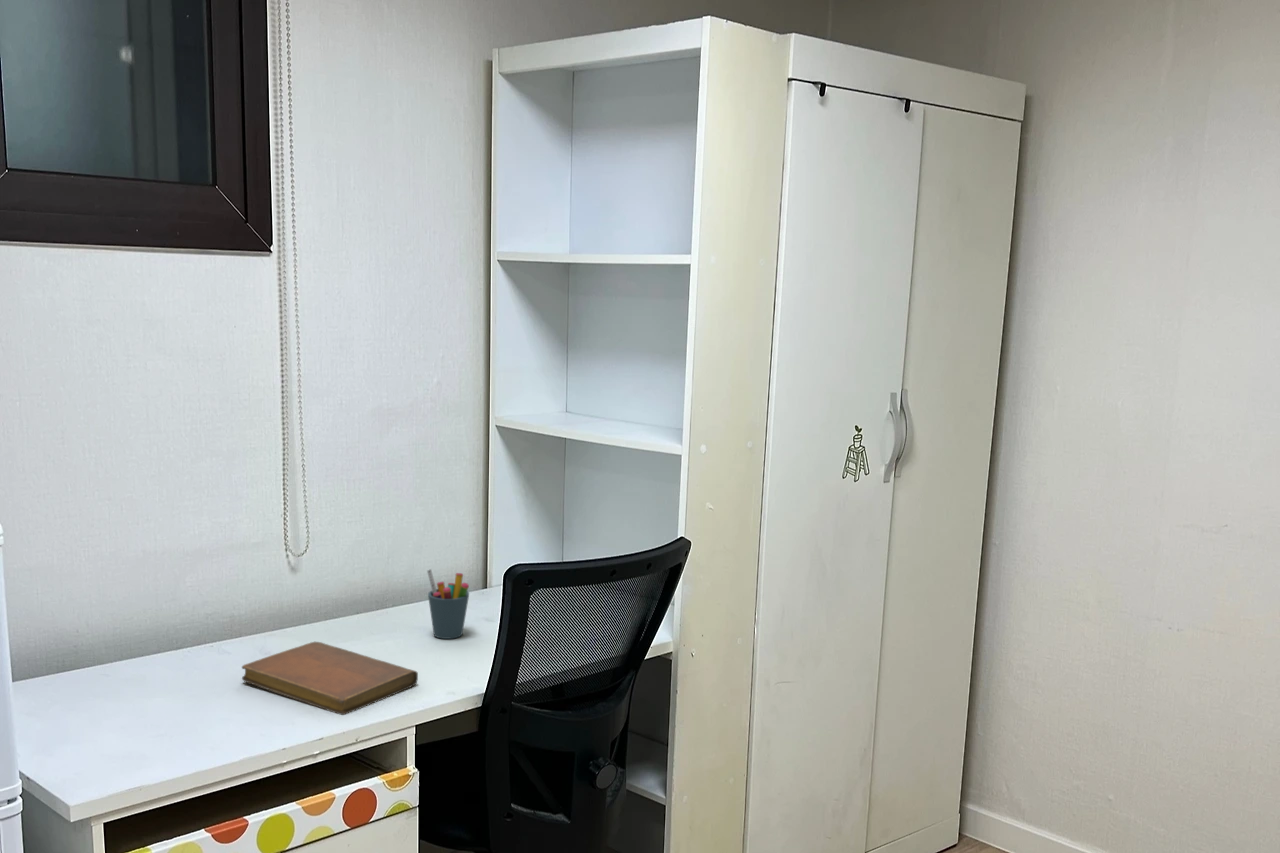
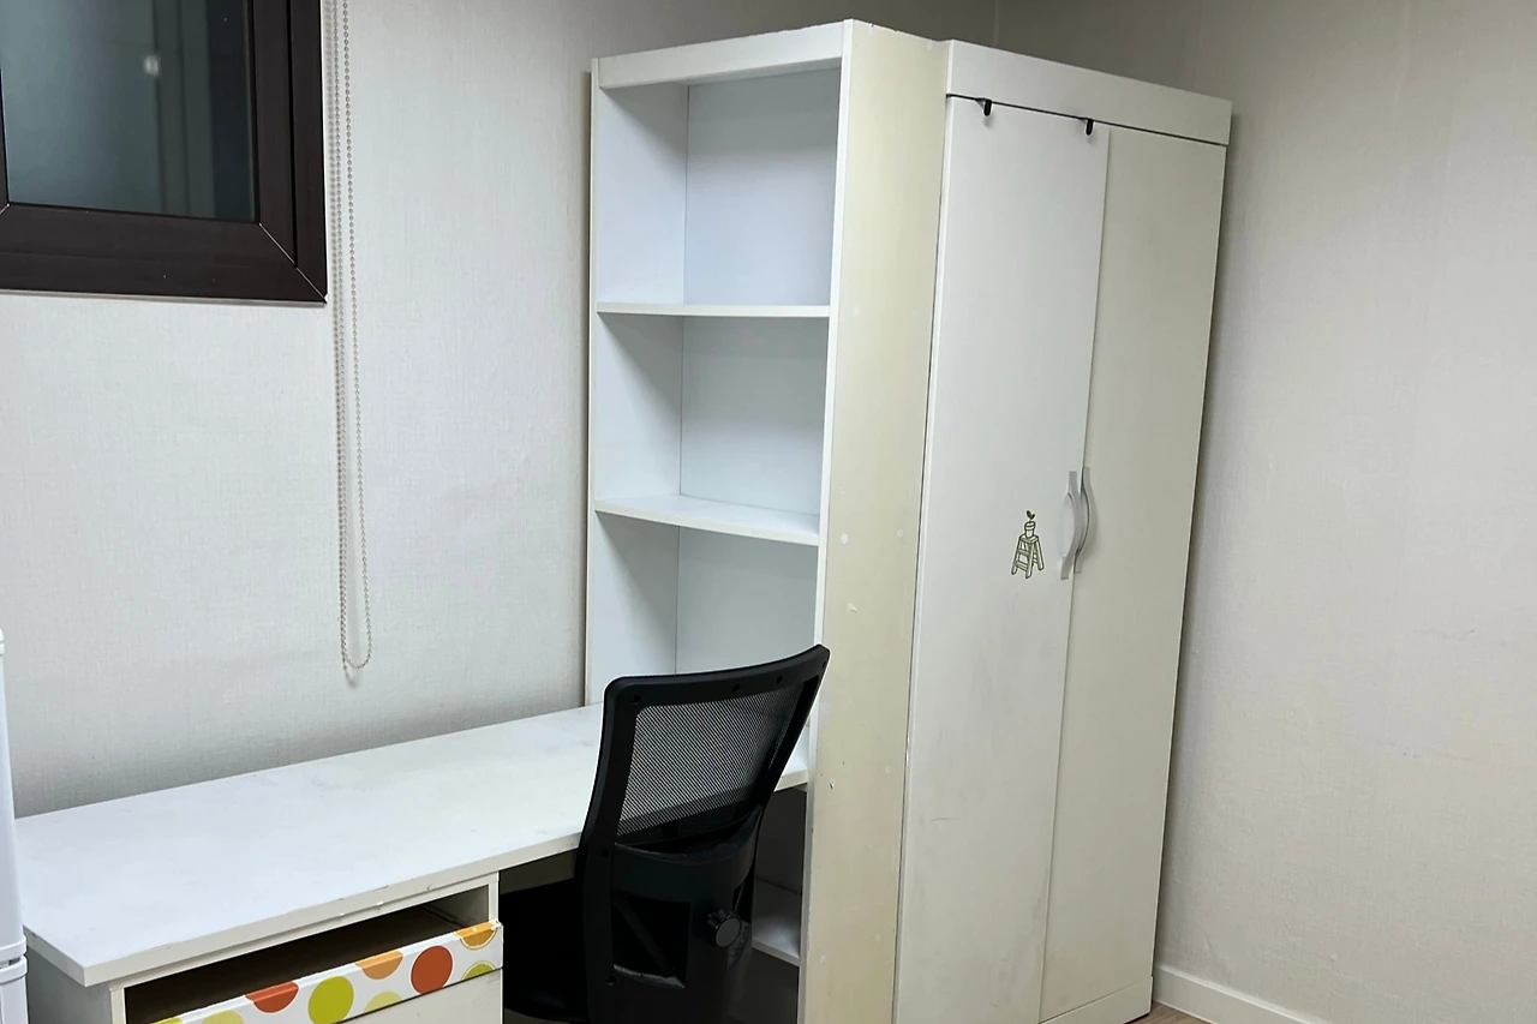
- pen holder (448, 602)
- notebook (329, 675)
